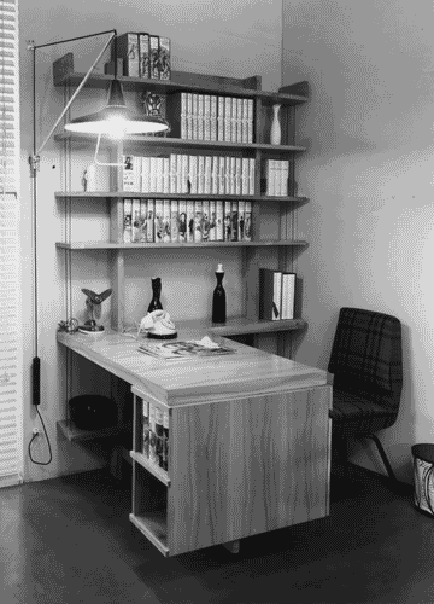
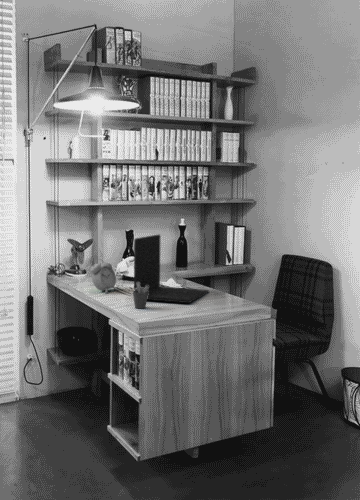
+ pen holder (140, 295)
+ laptop (159, 266)
+ alarm clock (104, 275)
